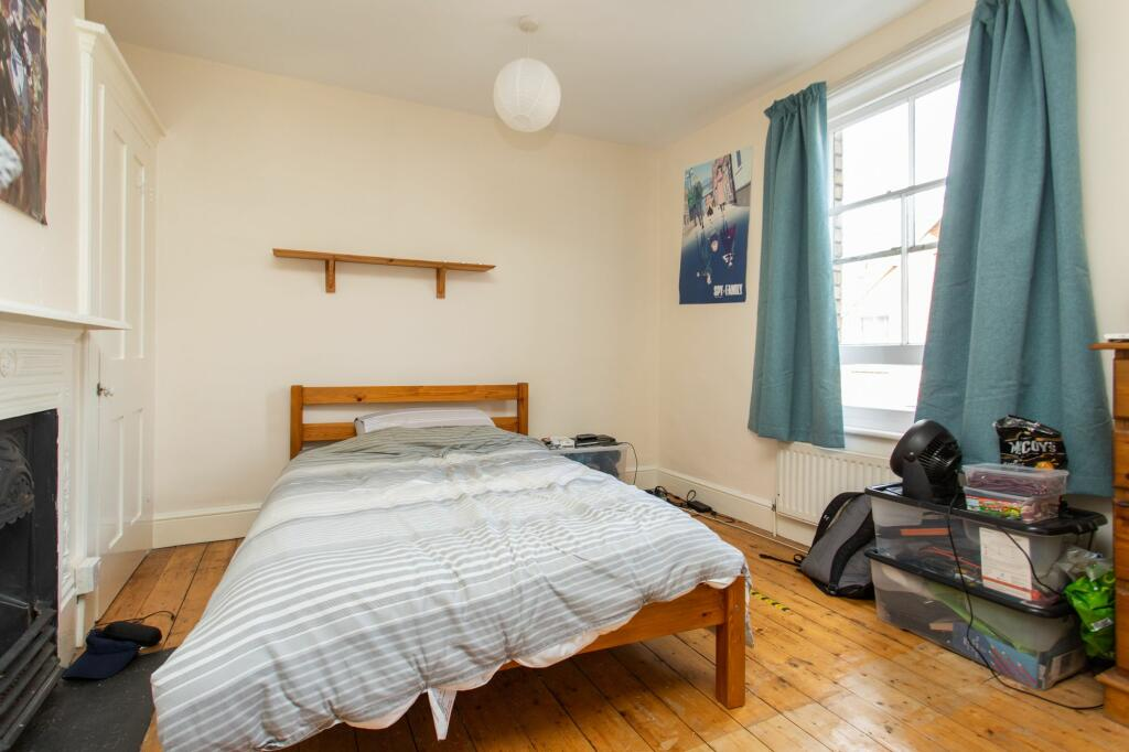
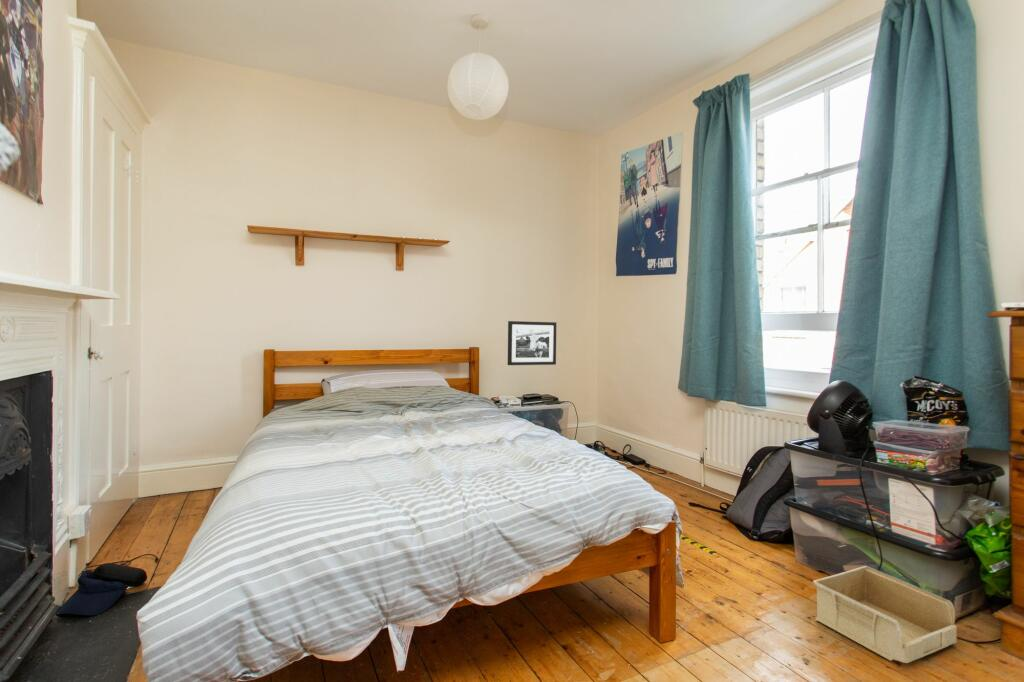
+ storage bin (882, 611)
+ picture frame (532, 343)
